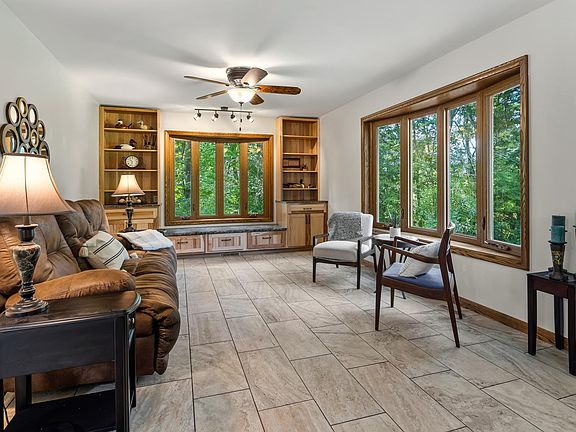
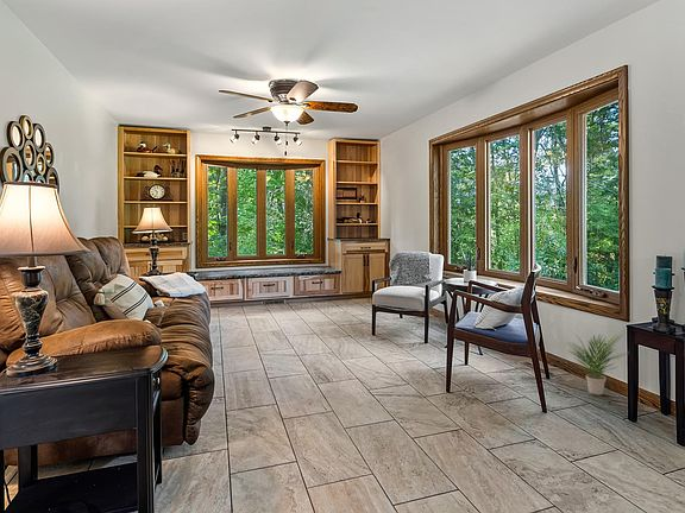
+ potted plant (595, 360)
